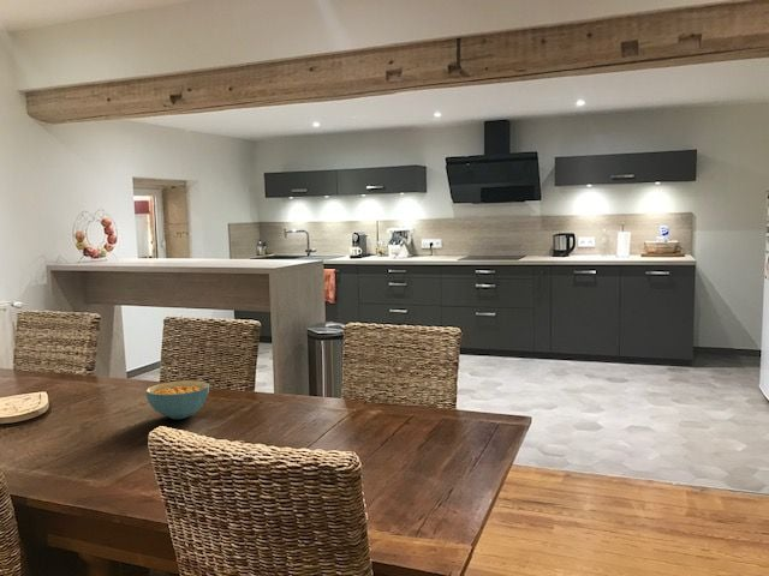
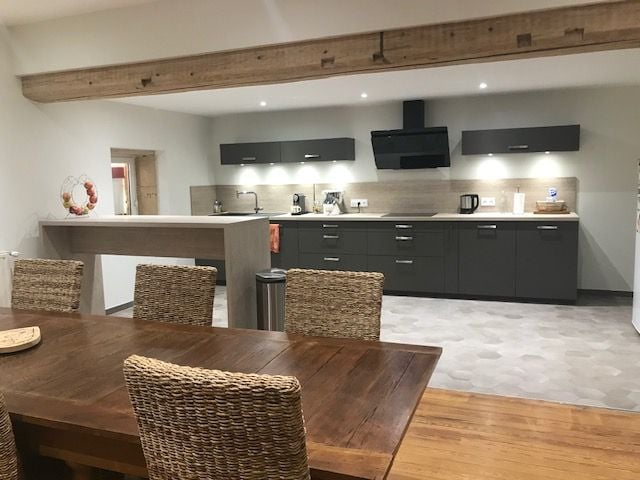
- cereal bowl (178, 402)
